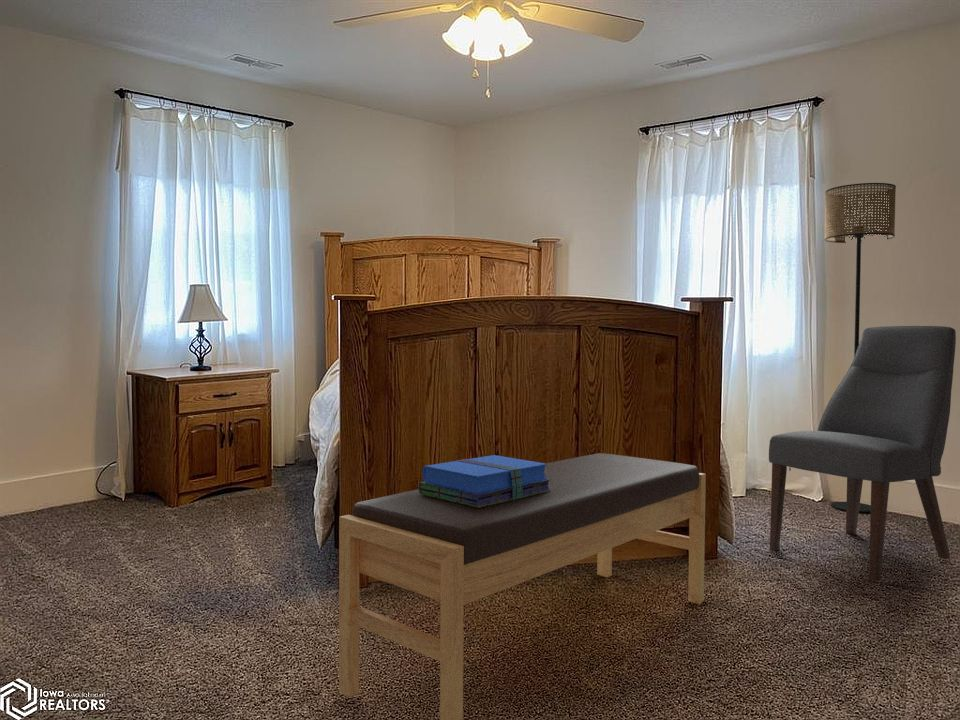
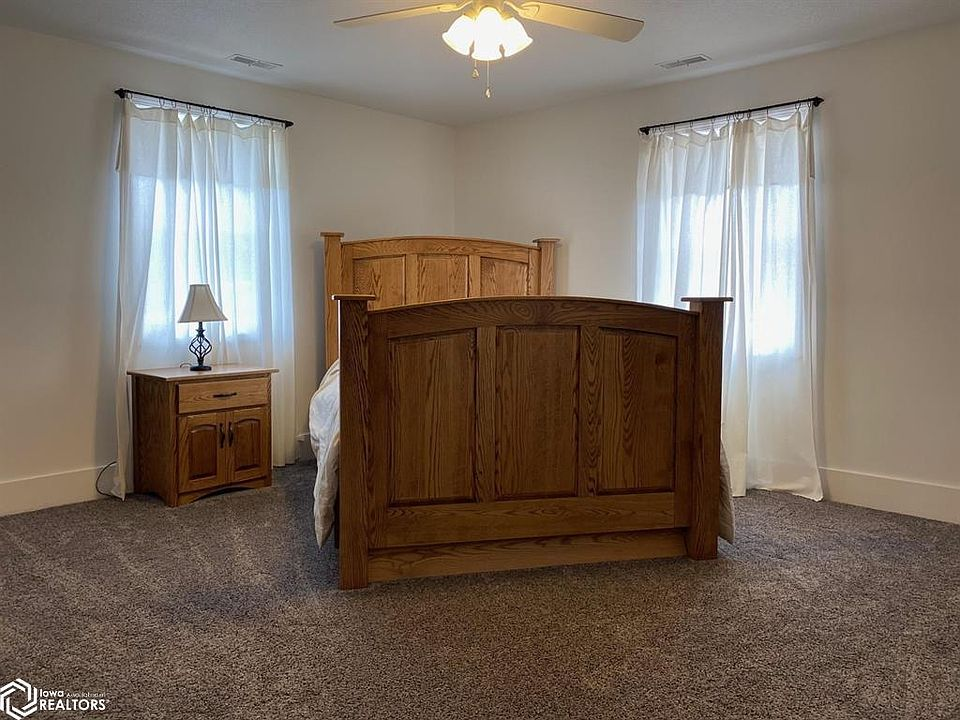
- bench (548, 561)
- floor lamp (856, 349)
- books (485, 478)
- chair (869, 439)
